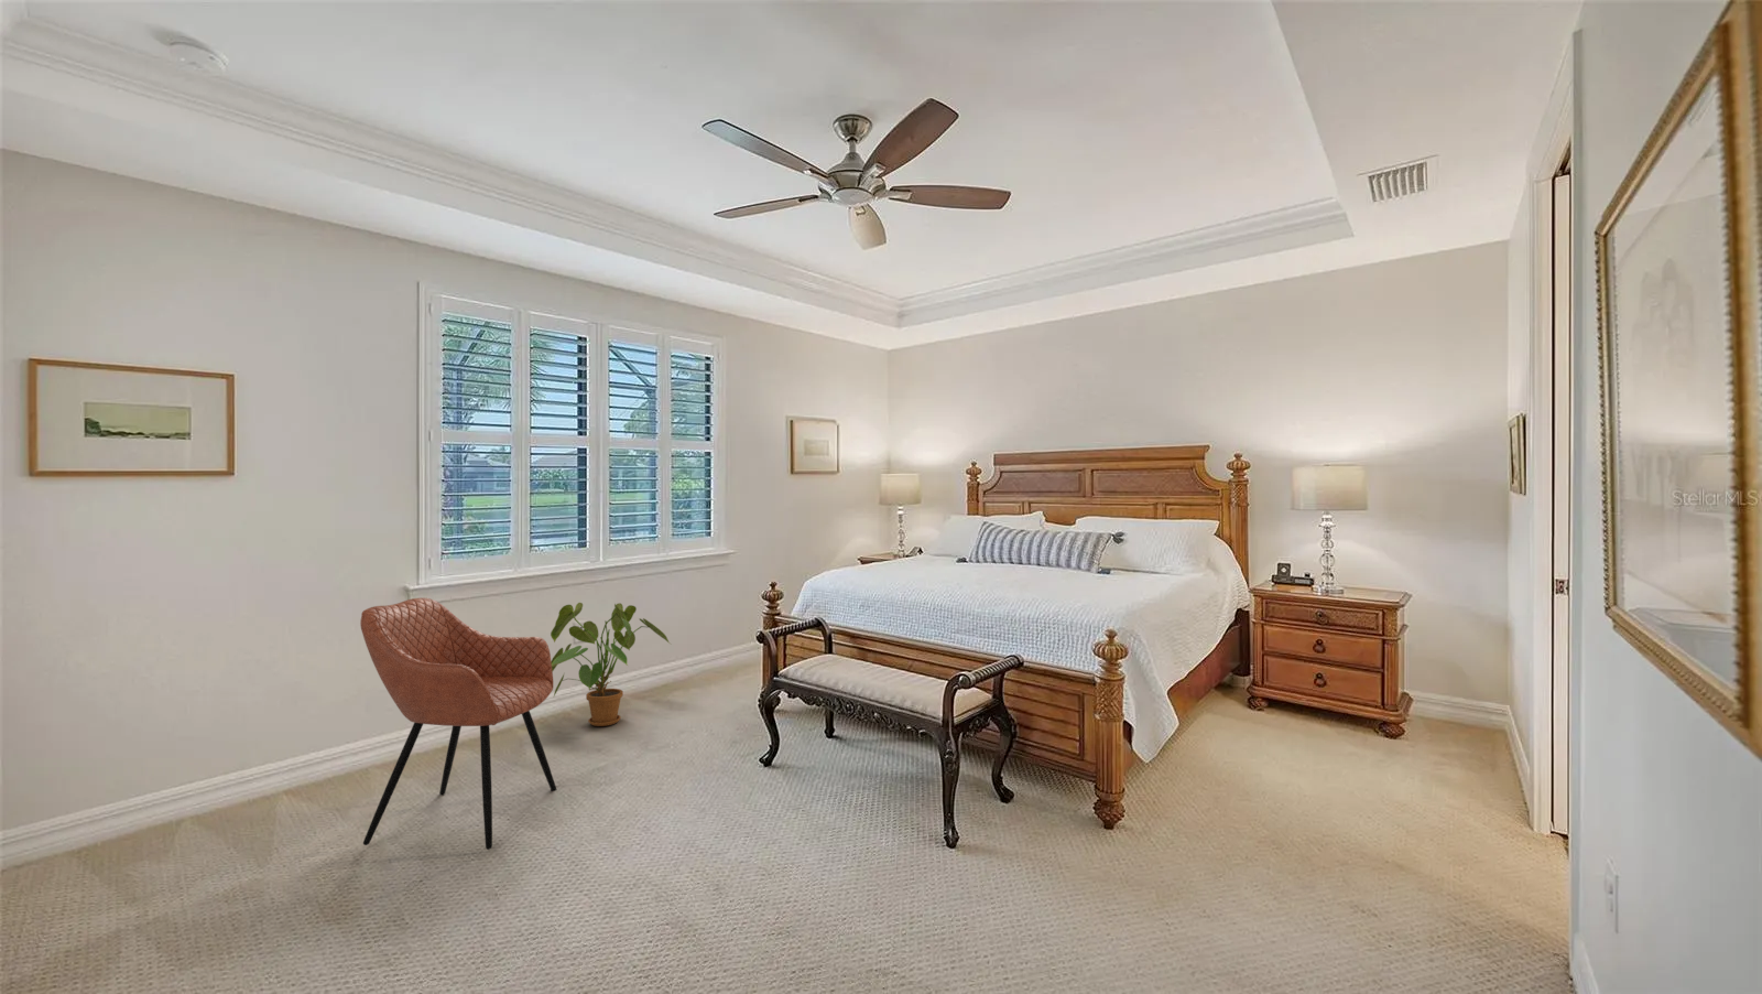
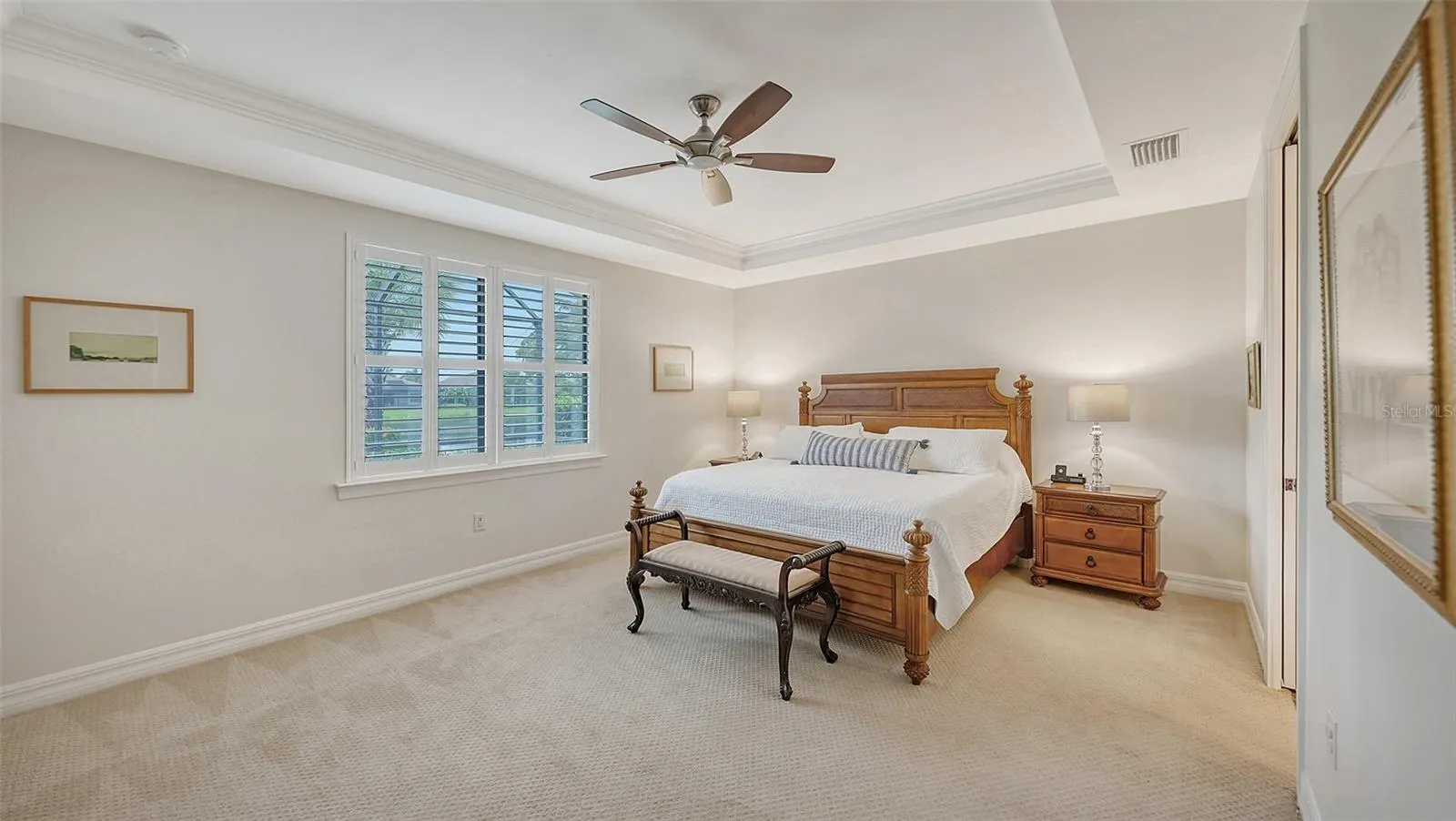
- house plant (605, 659)
- armchair (461, 709)
